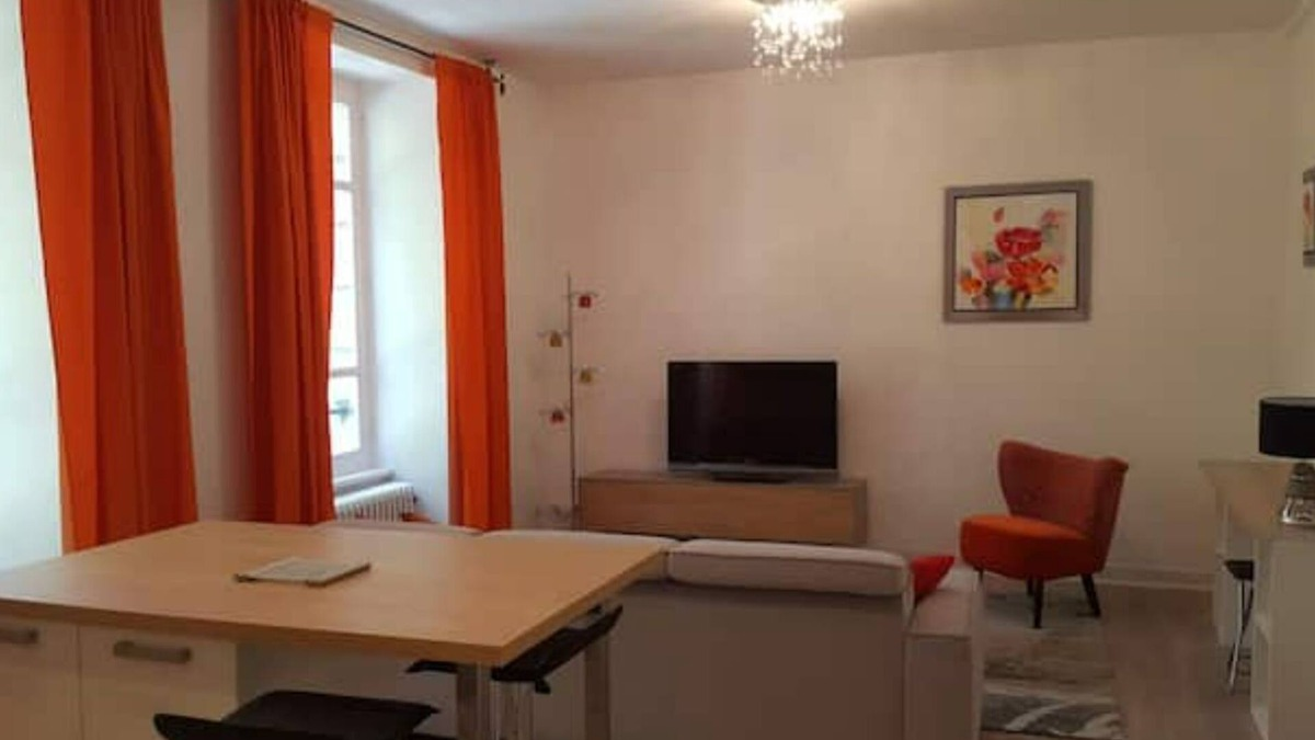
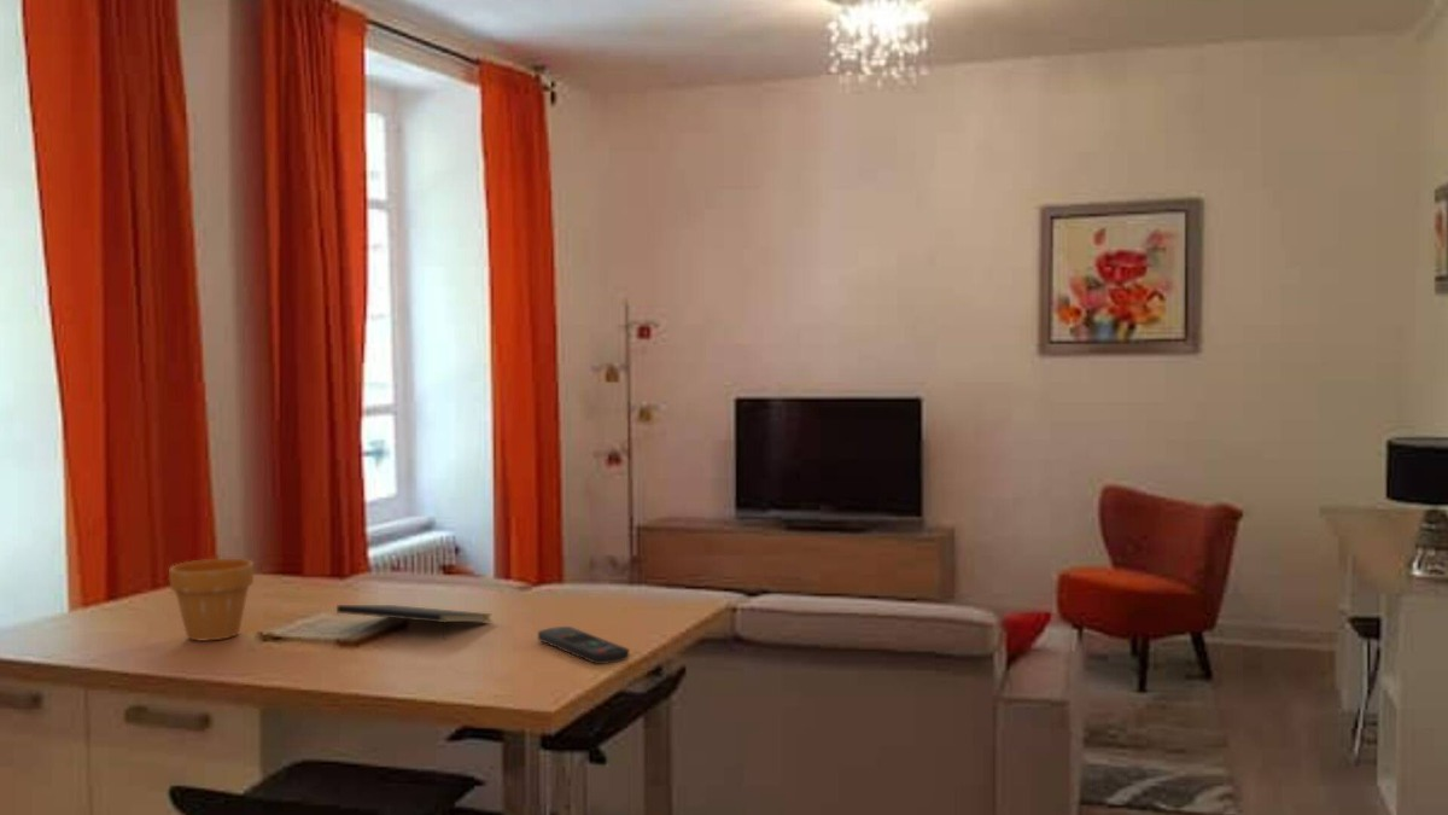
+ remote control (582, 644)
+ notepad (415, 613)
+ flower pot (212, 600)
